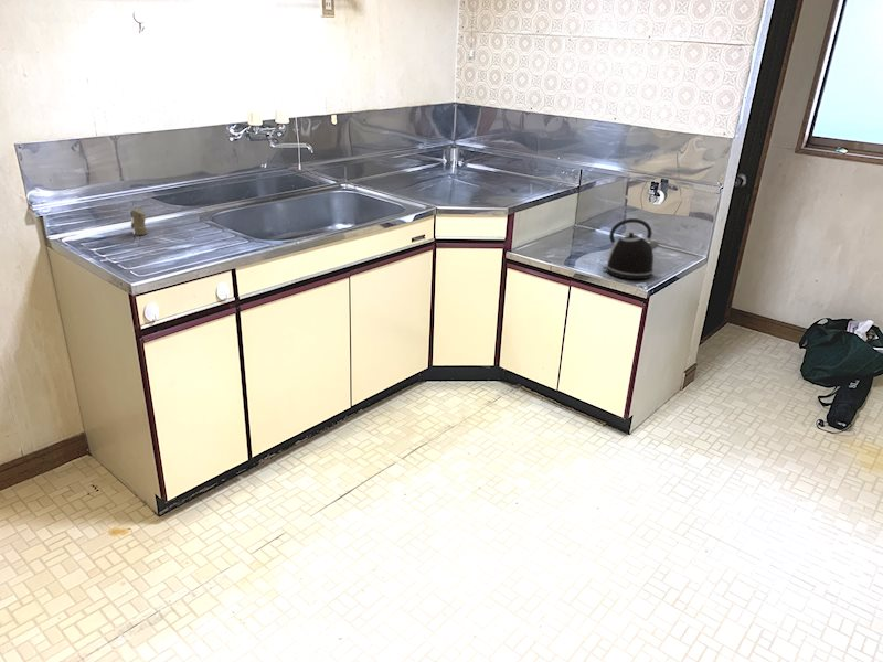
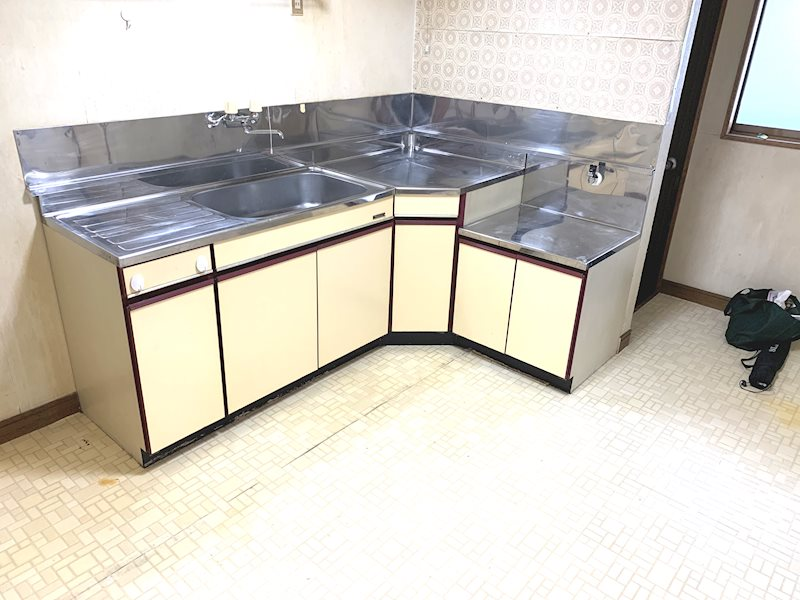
- kettle (632, 246)
- coral (137, 222)
